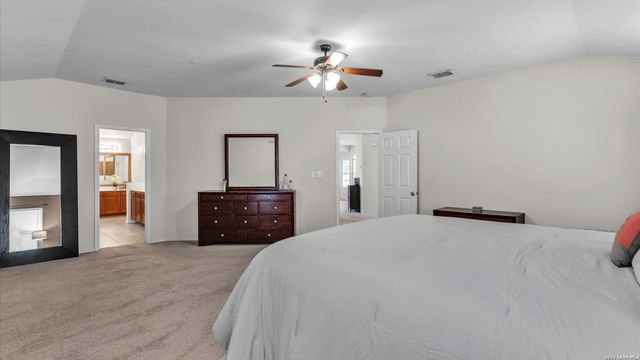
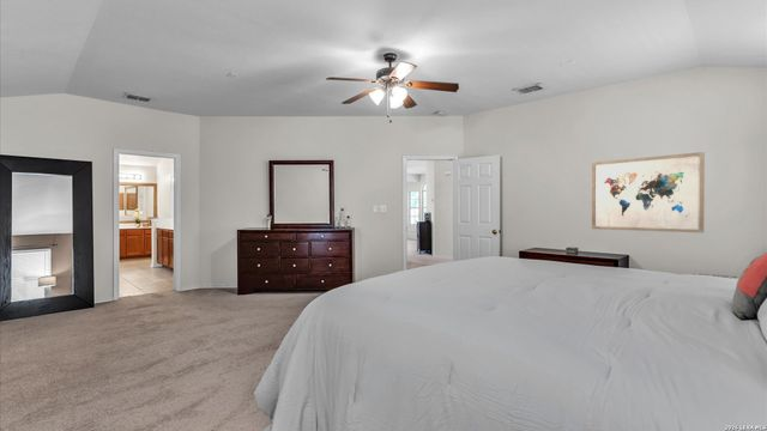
+ wall art (642, 194)
